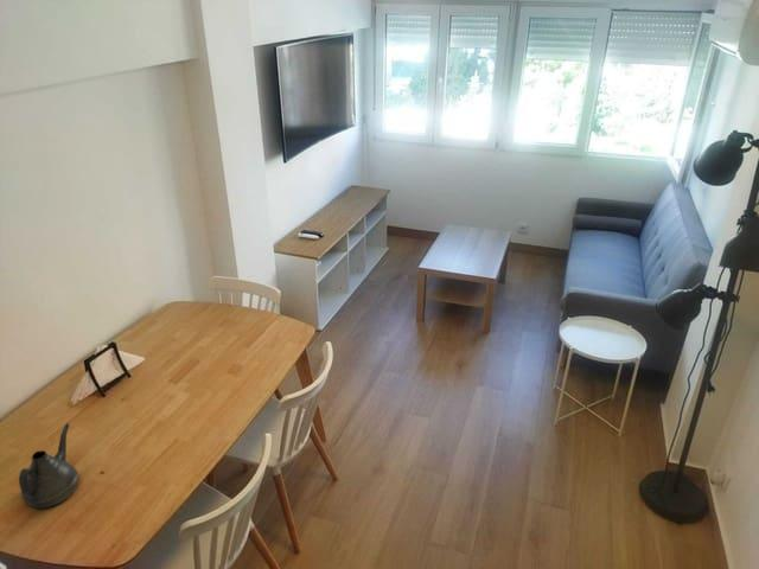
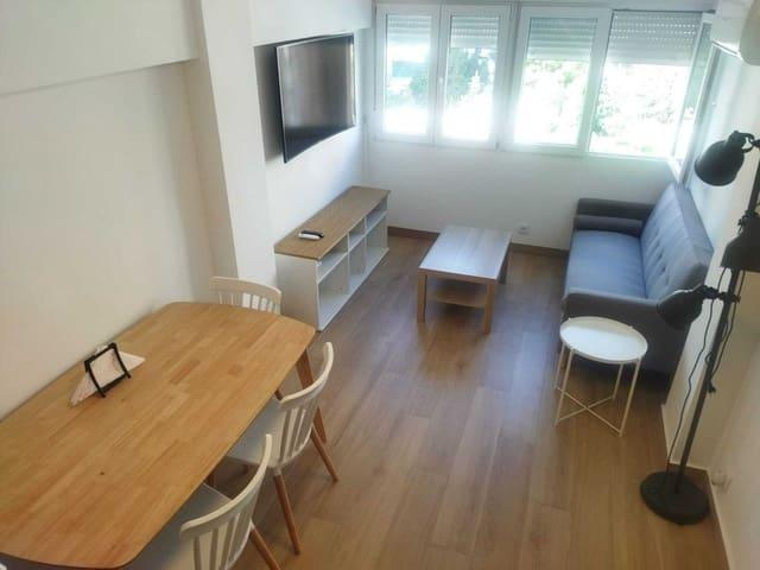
- teapot (52, 465)
